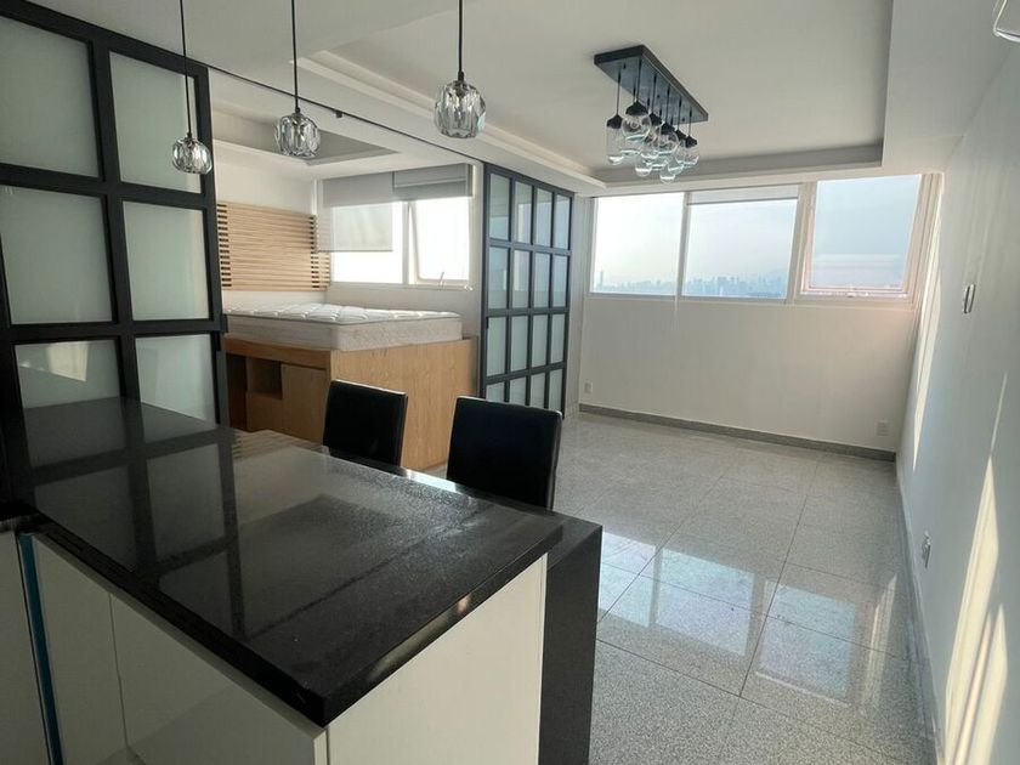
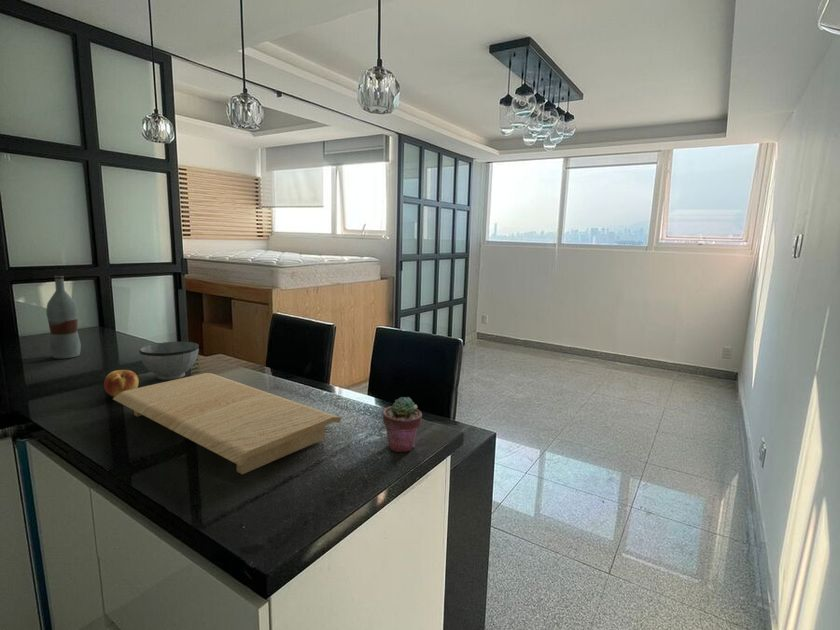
+ bowl (170, 361)
+ cutting board (222, 415)
+ fruit (121, 383)
+ bottle (62, 316)
+ potted succulent (402, 422)
